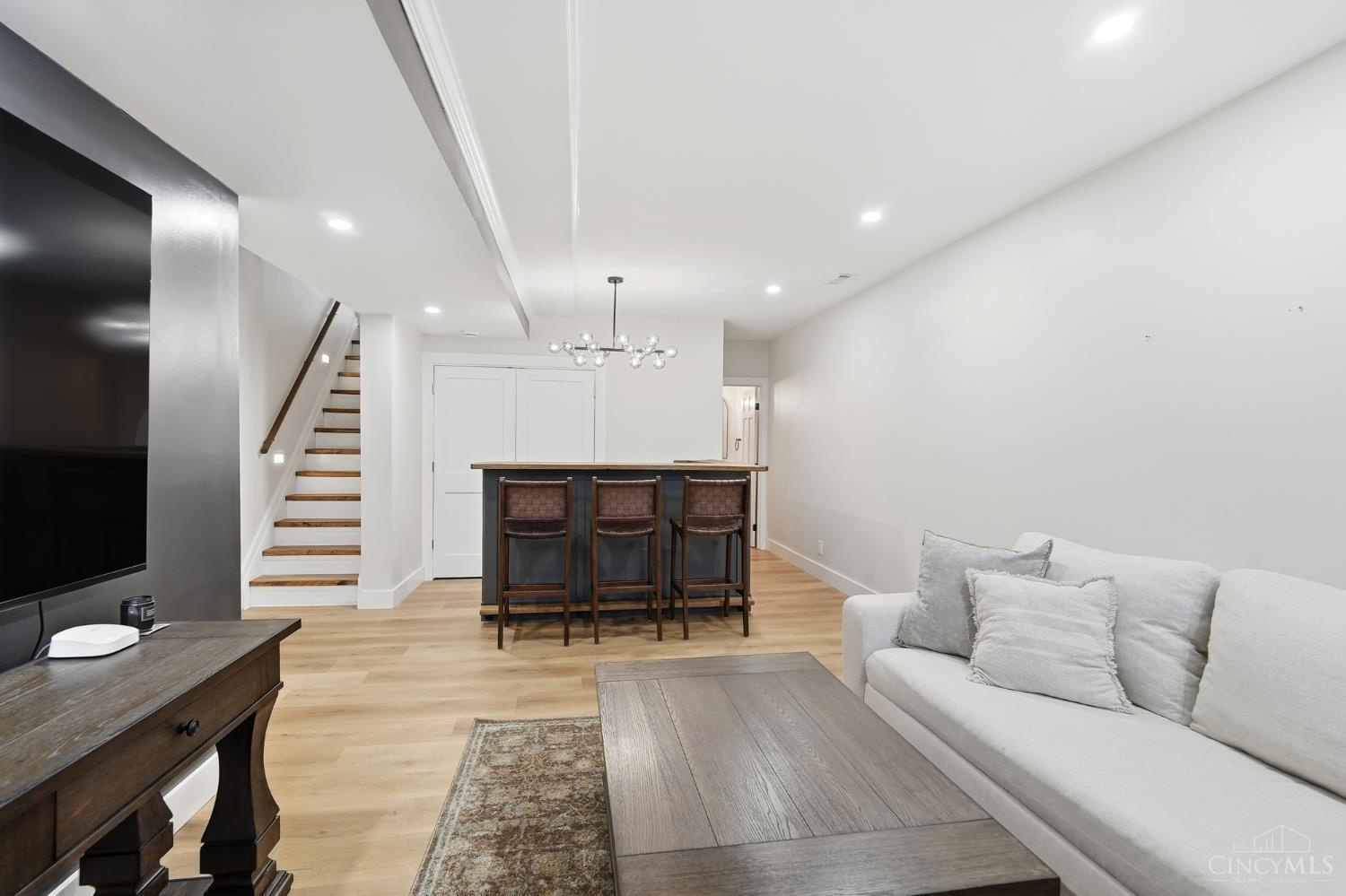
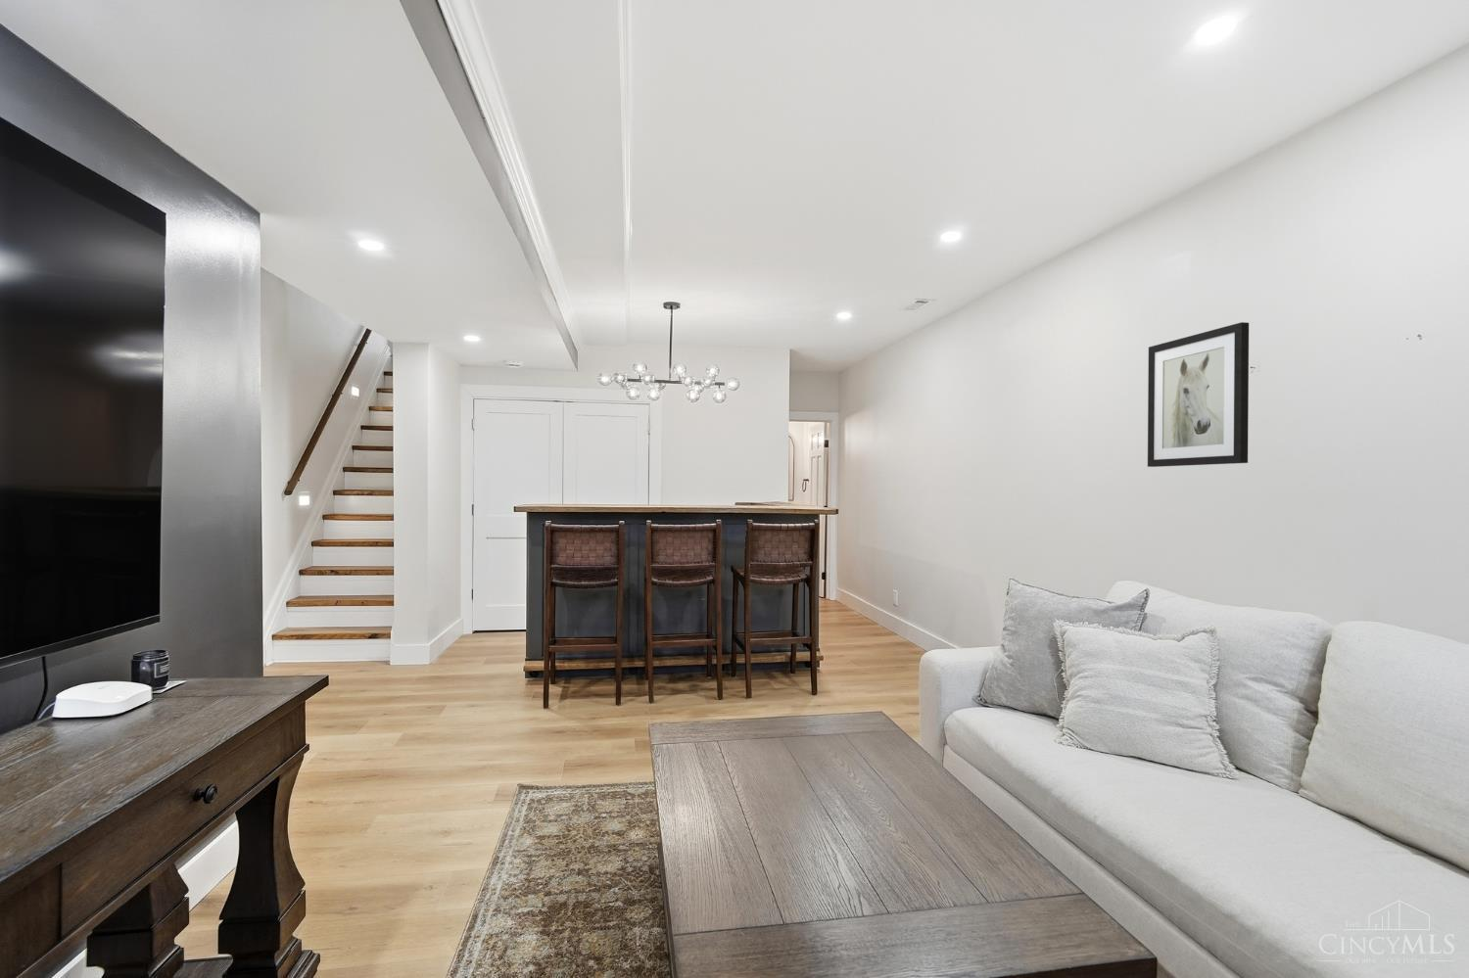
+ wall art (1194, 401)
